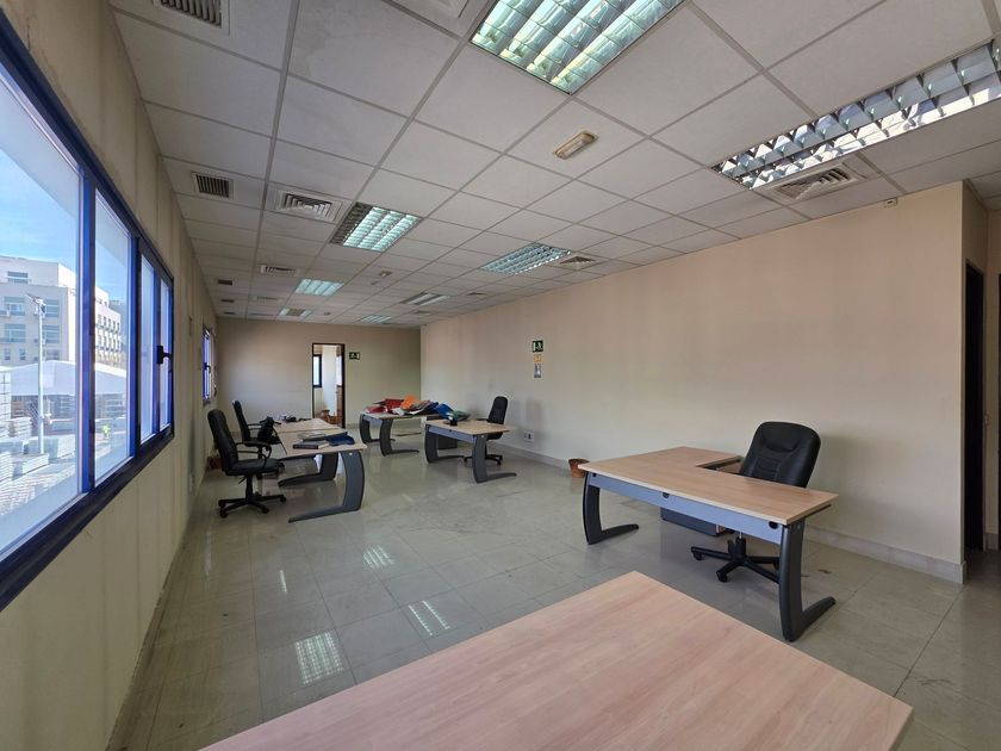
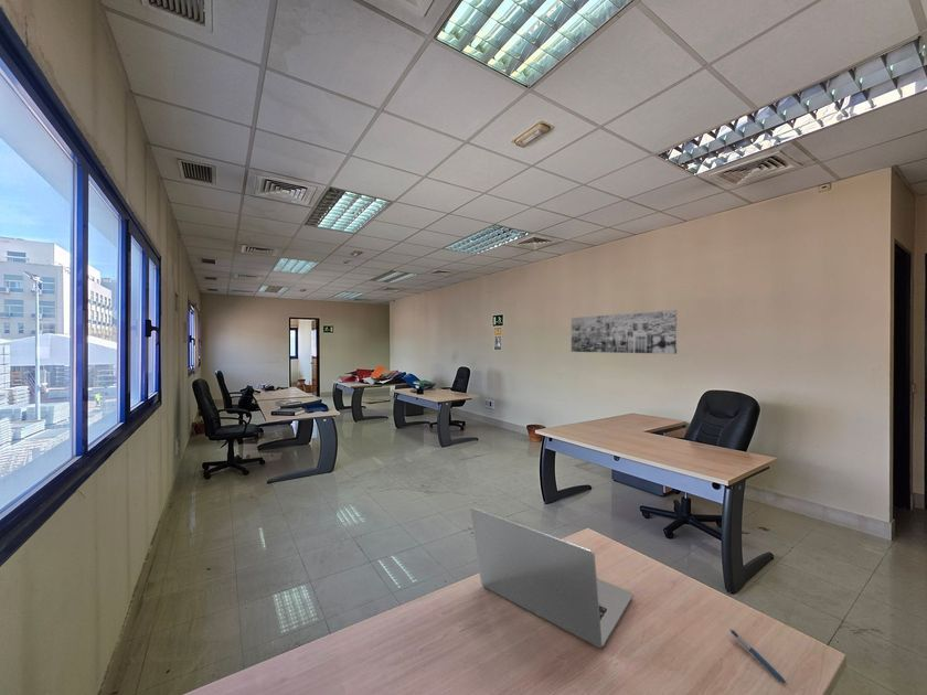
+ laptop (552, 550)
+ pen (755, 654)
+ wall art (617, 333)
